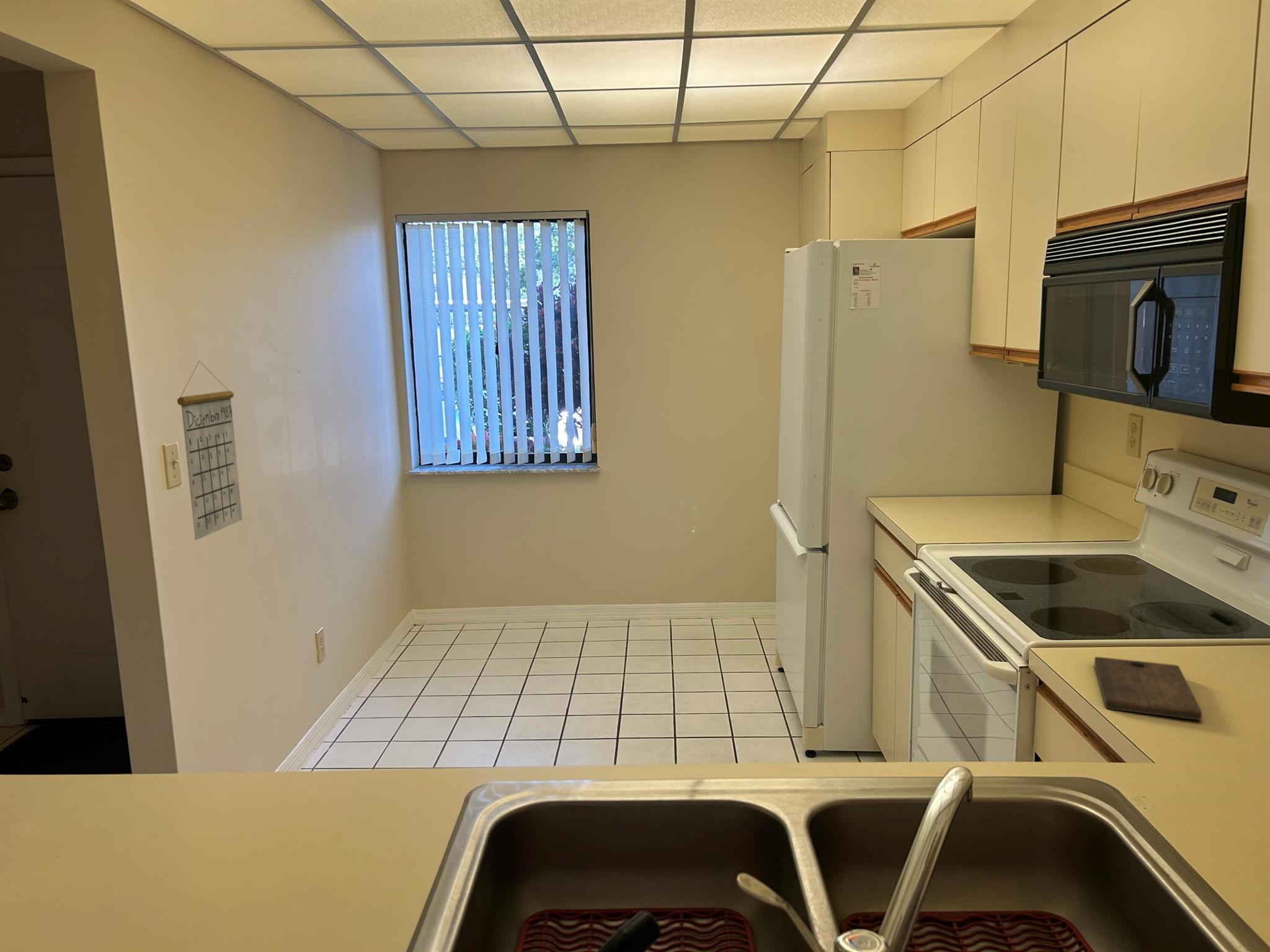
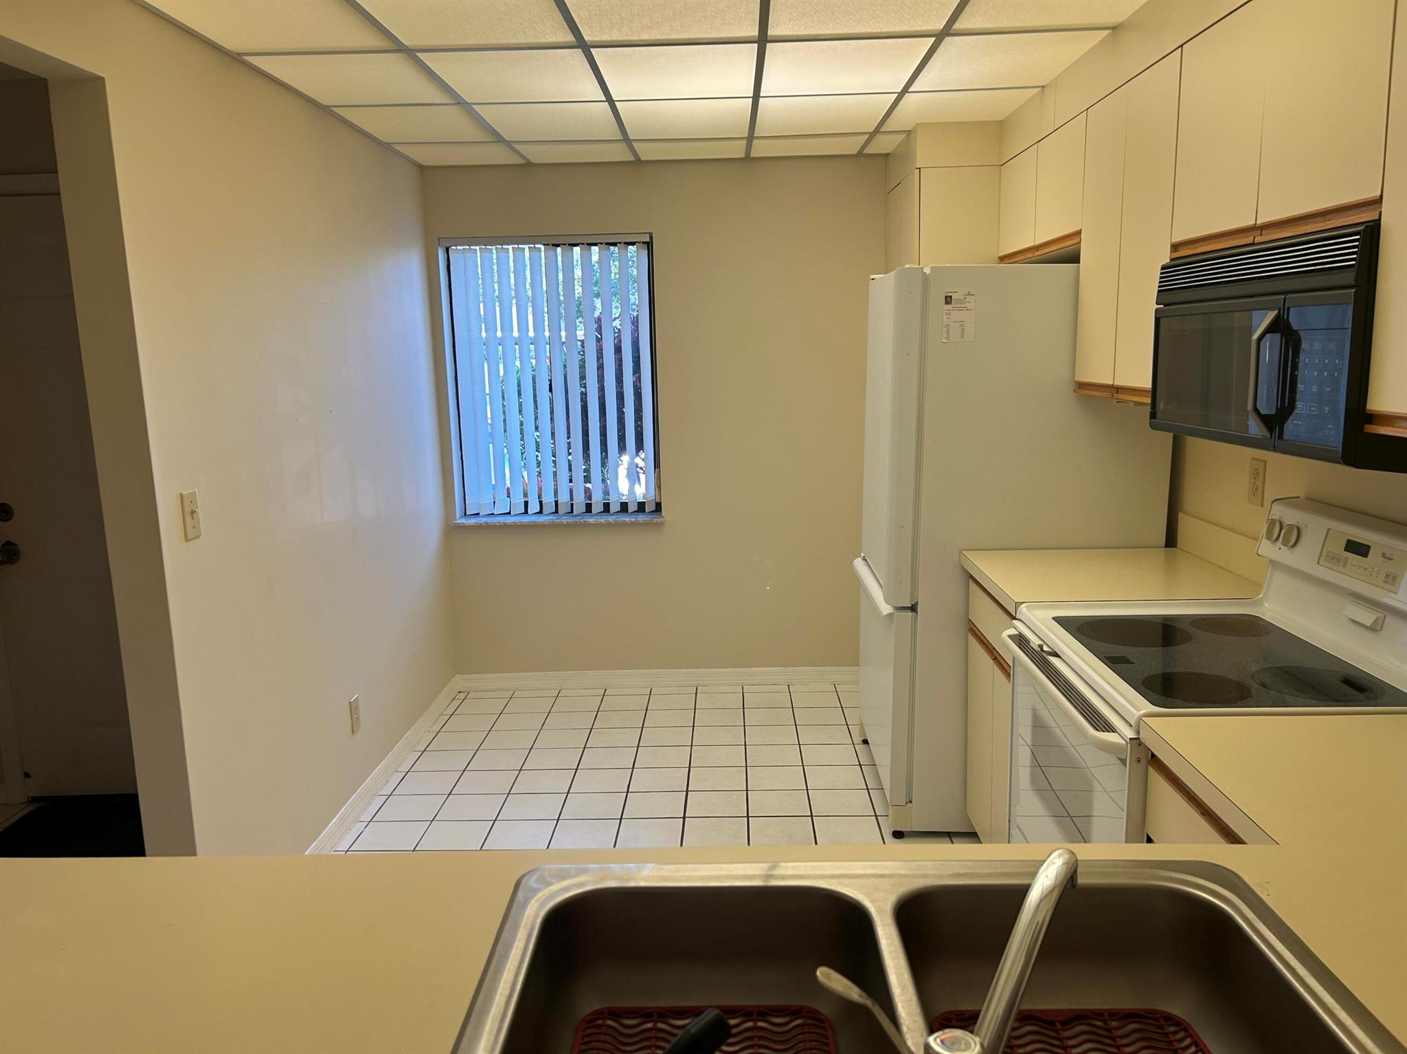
- cutting board (1143, 685)
- calendar (211, 446)
